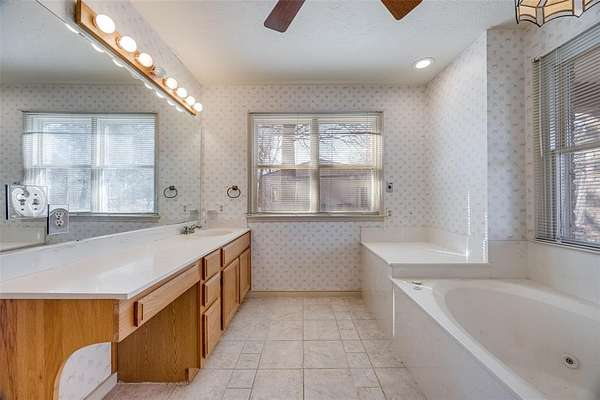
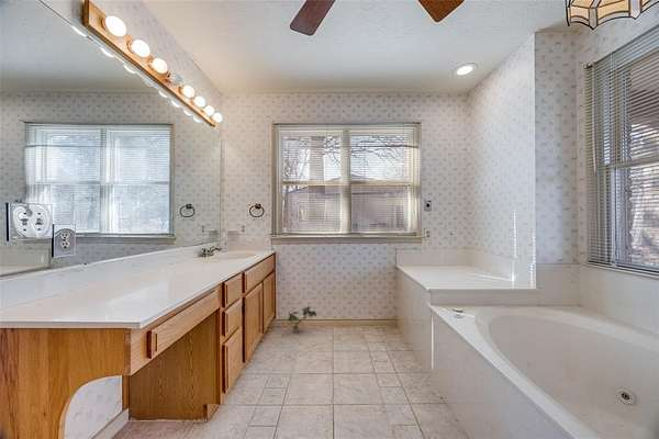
+ potted plant (302, 319)
